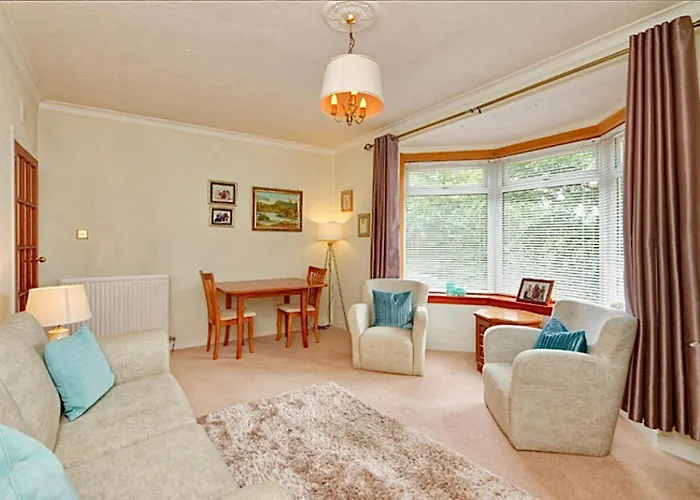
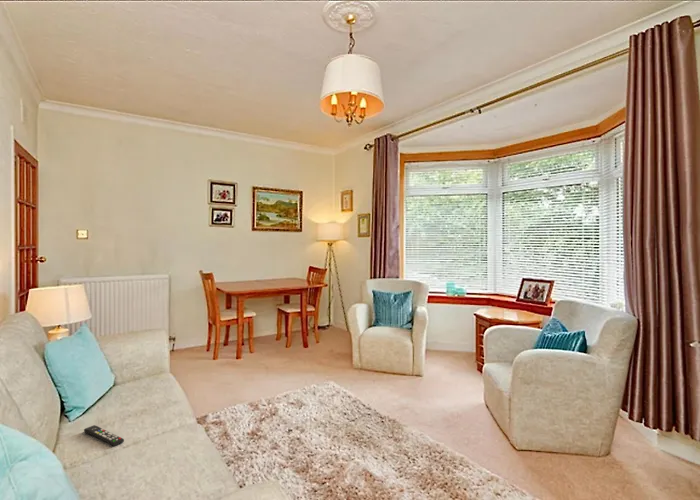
+ remote control (103, 434)
